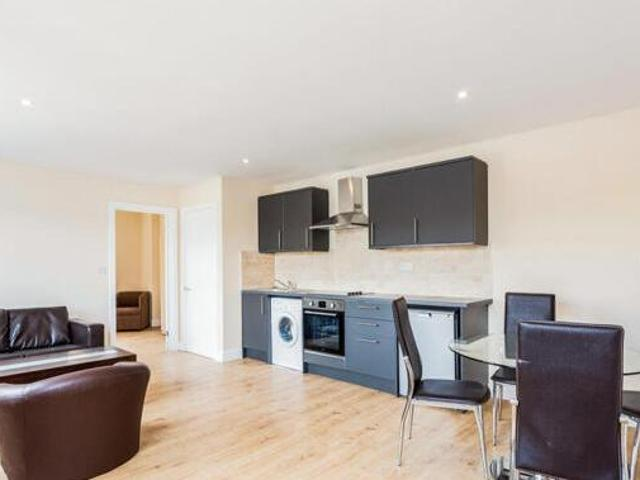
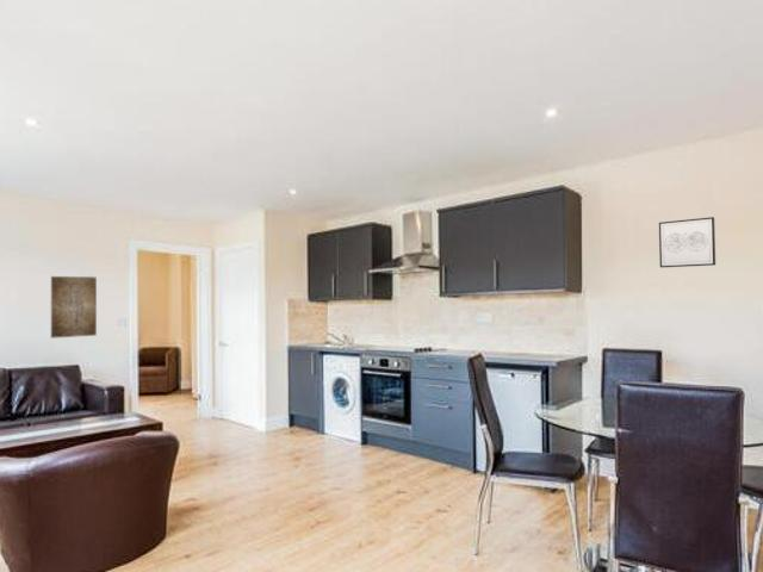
+ wall art (686, 243)
+ wall art (74, 306)
